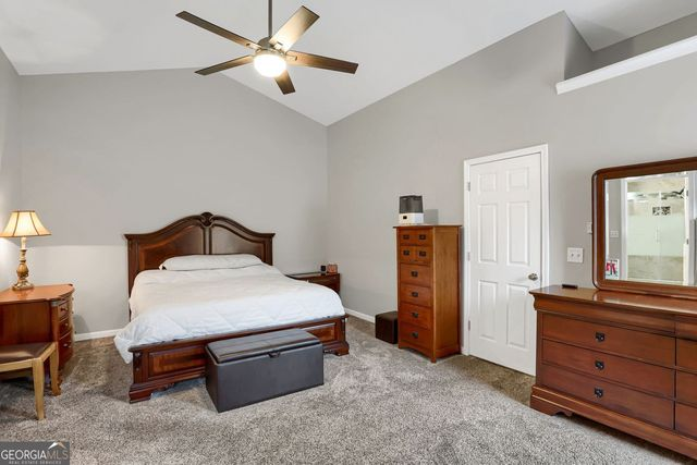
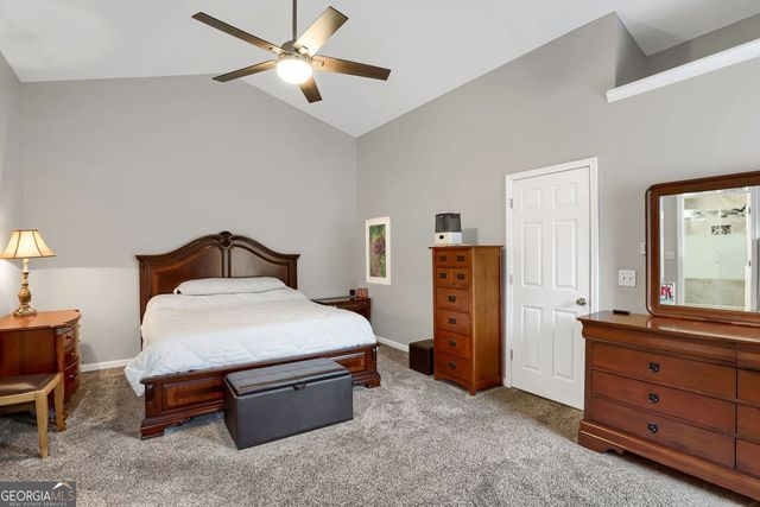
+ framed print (378, 251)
